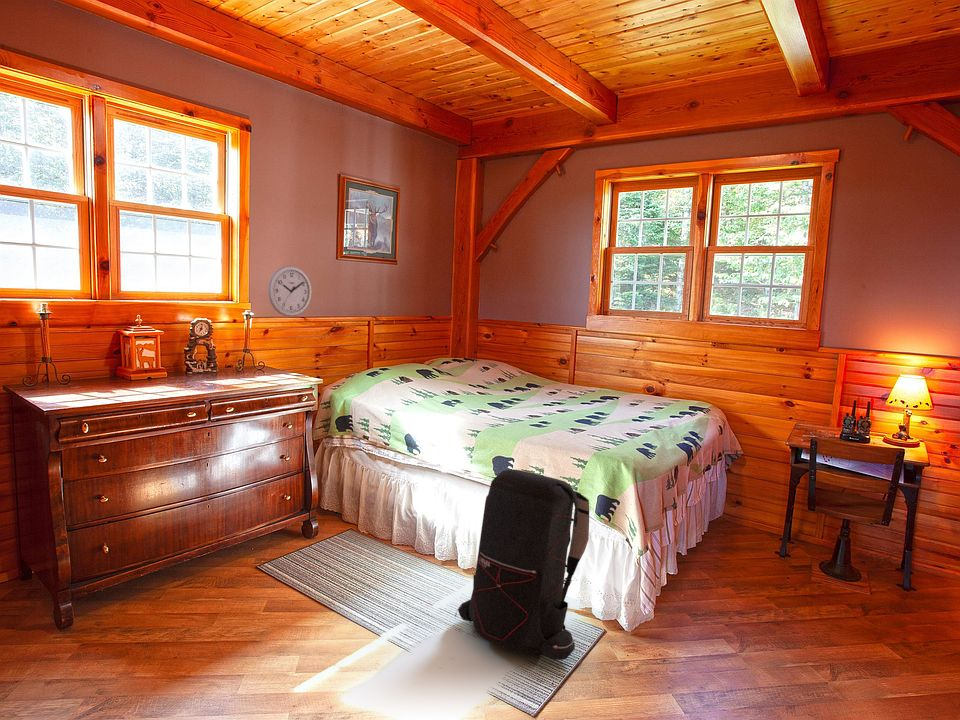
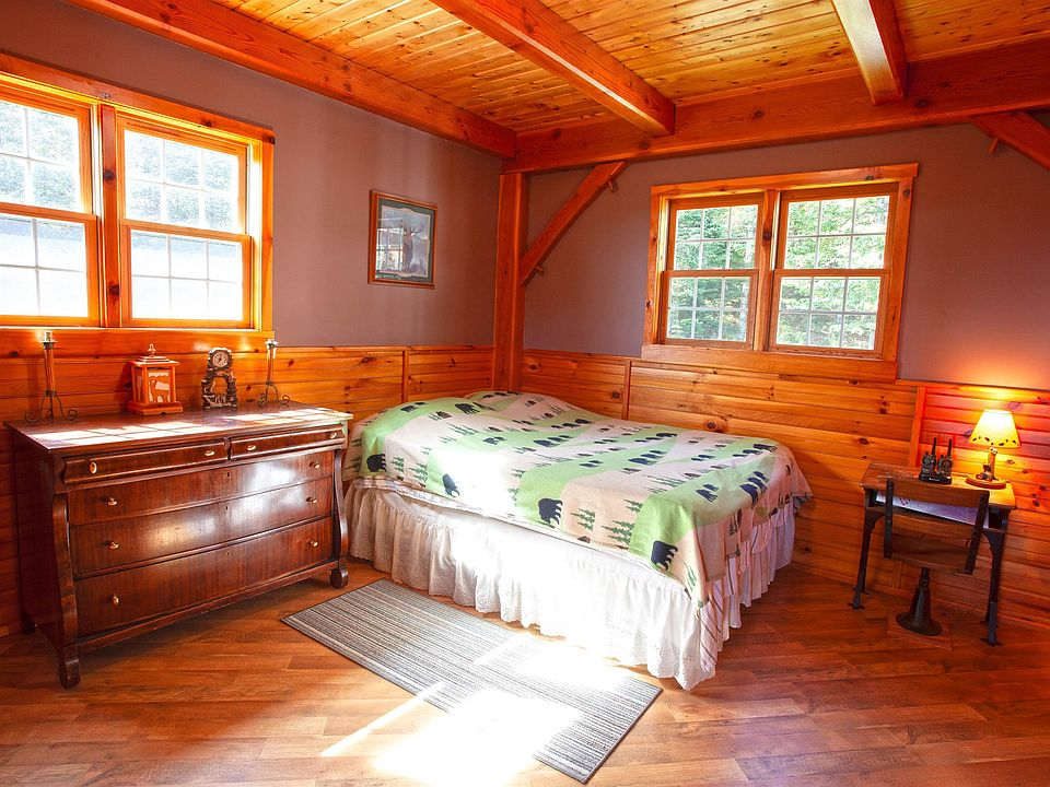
- wall clock (291, 291)
- backpack (530, 552)
